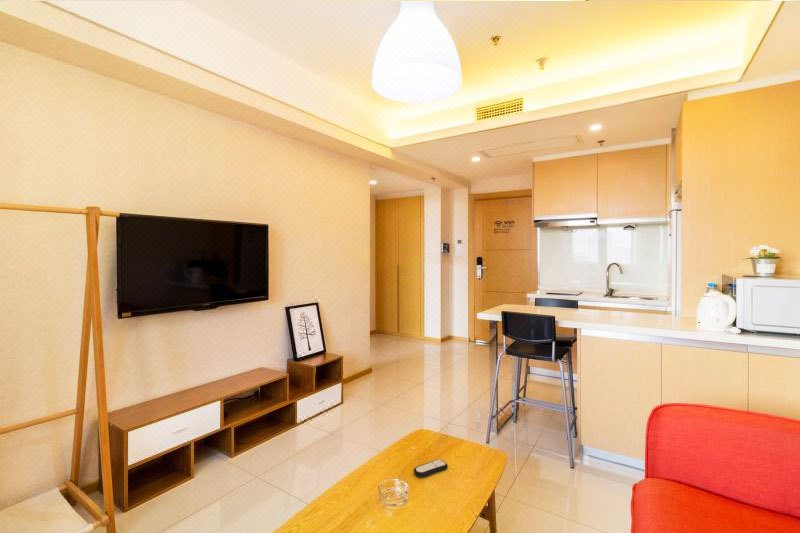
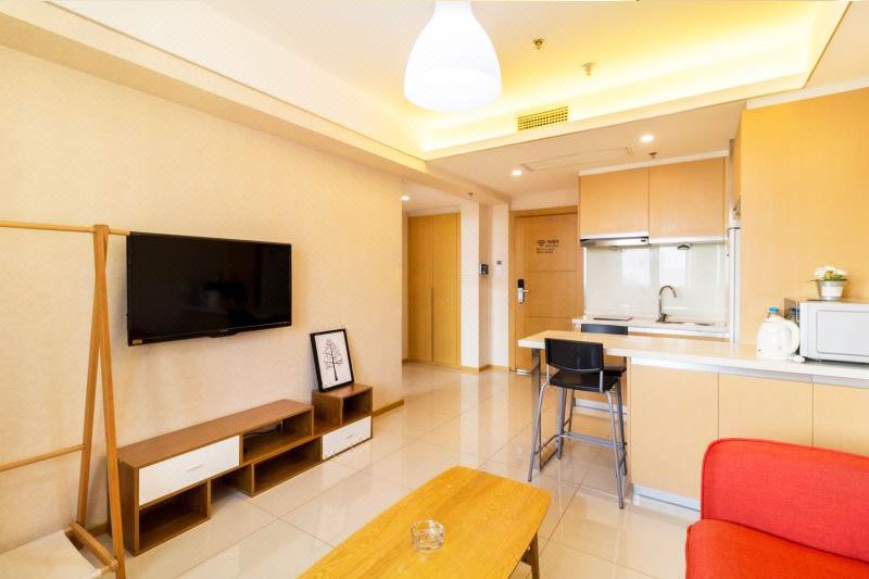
- remote control (430, 467)
